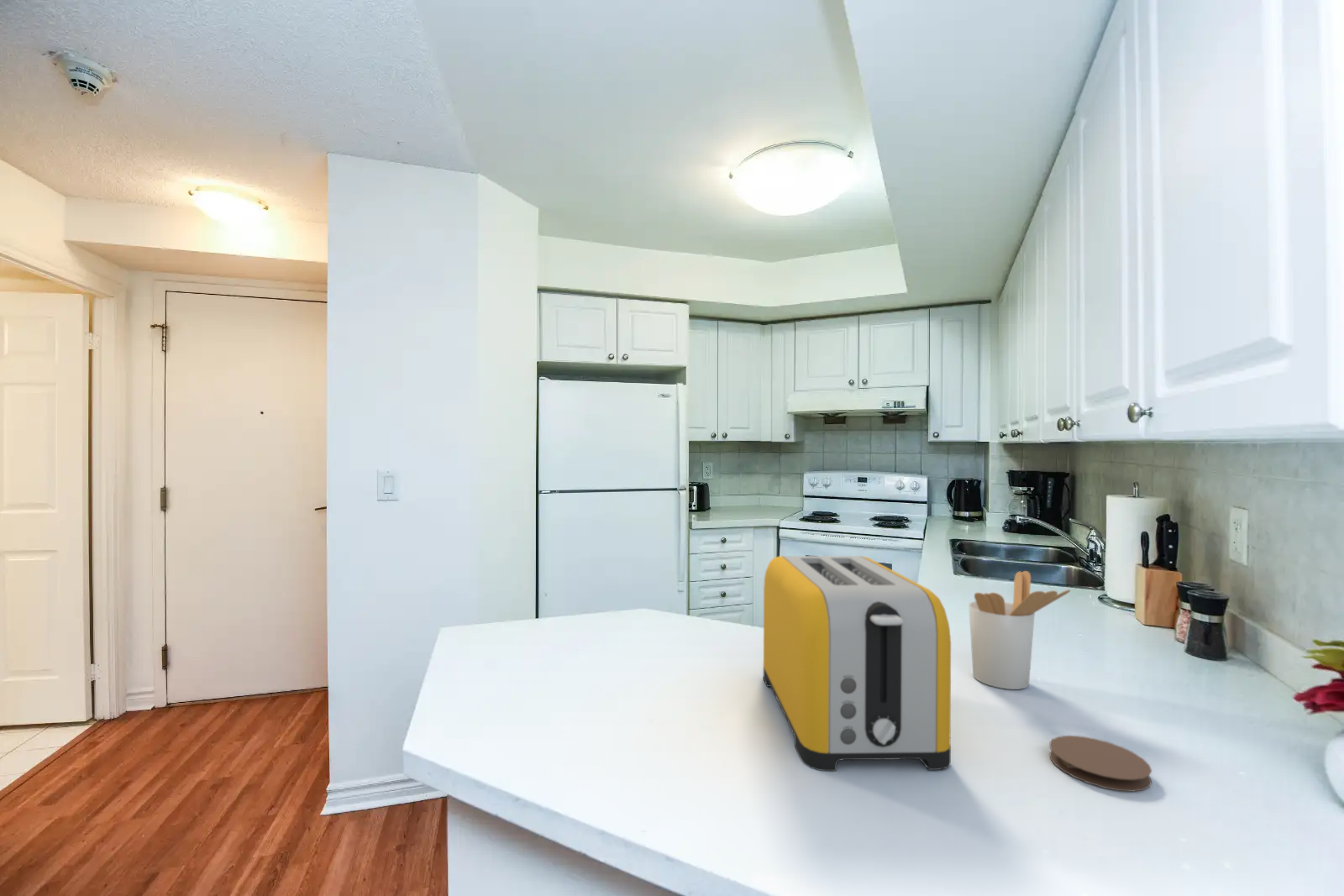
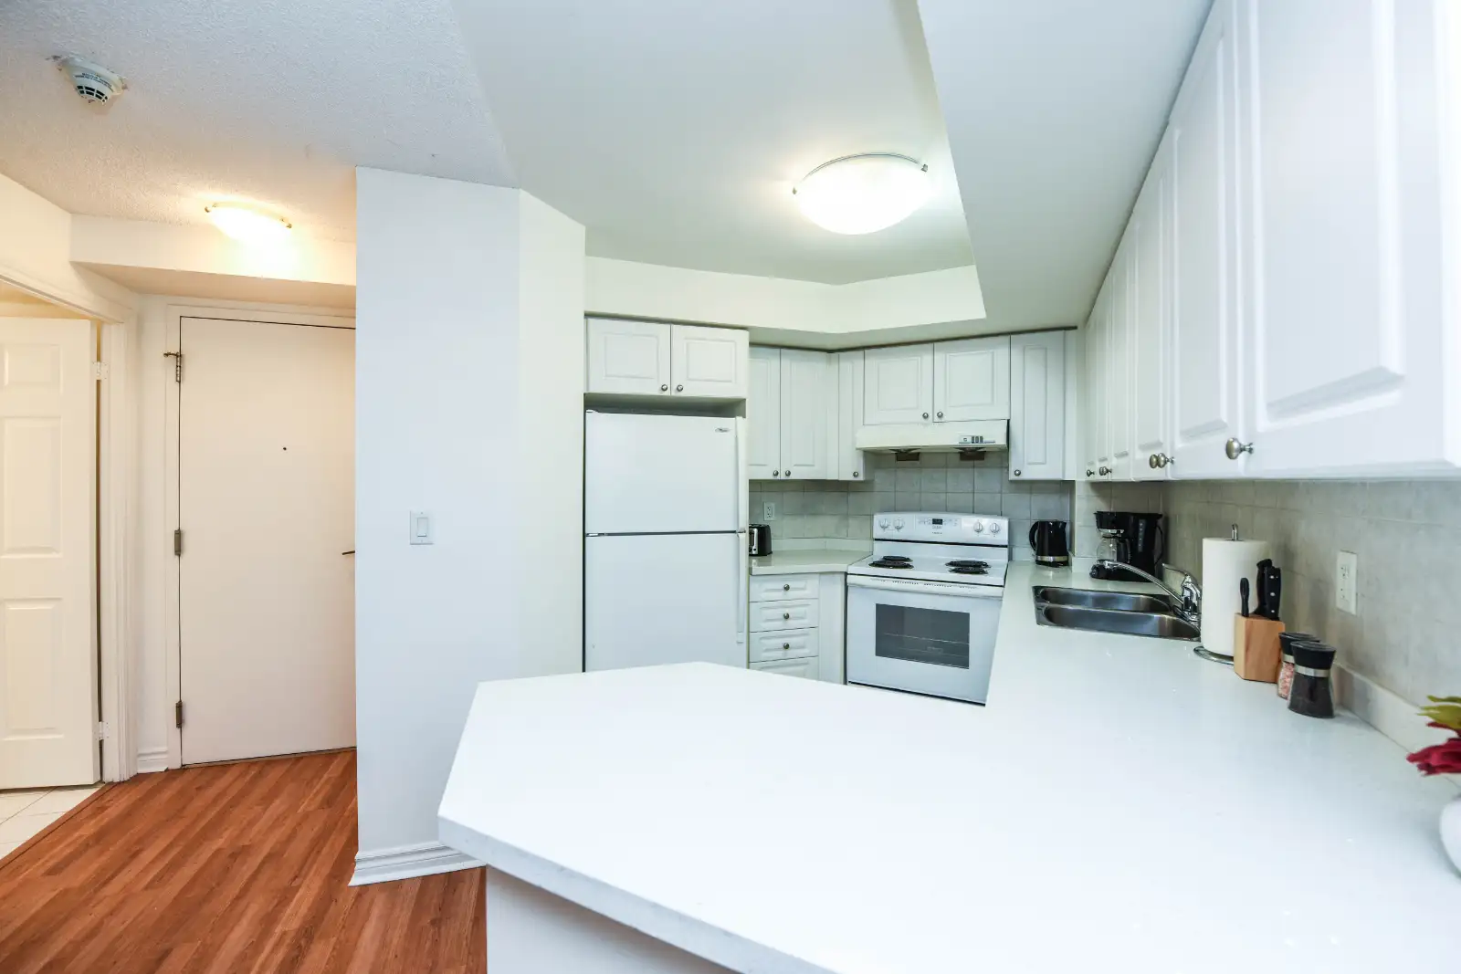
- utensil holder (1015, 630)
- toaster (844, 643)
- coaster (1098, 761)
